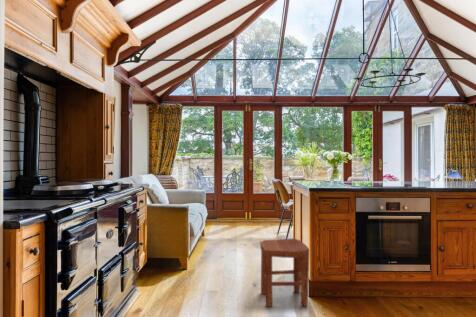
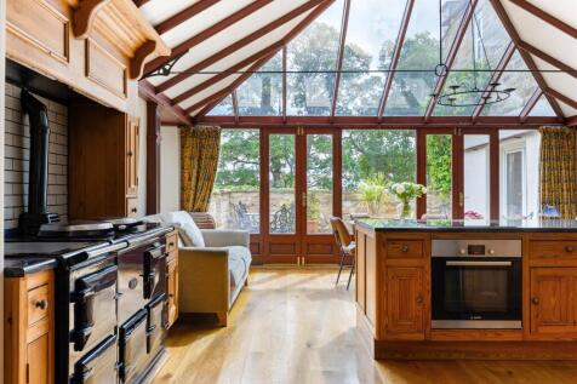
- stool (283, 271)
